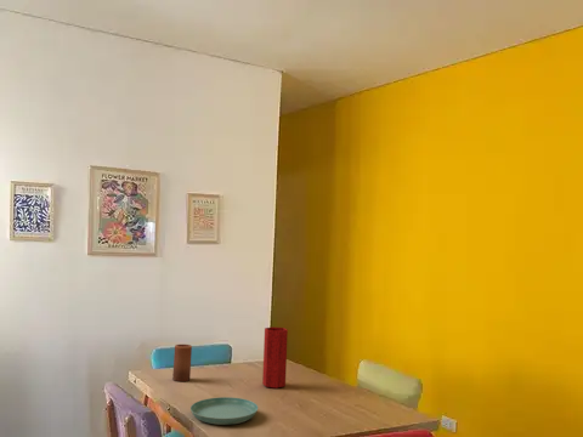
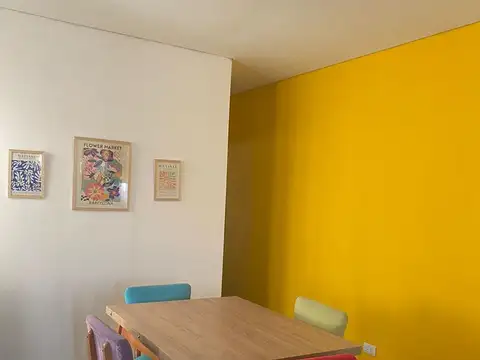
- candle (182, 362)
- vase (274, 357)
- saucer (223, 410)
